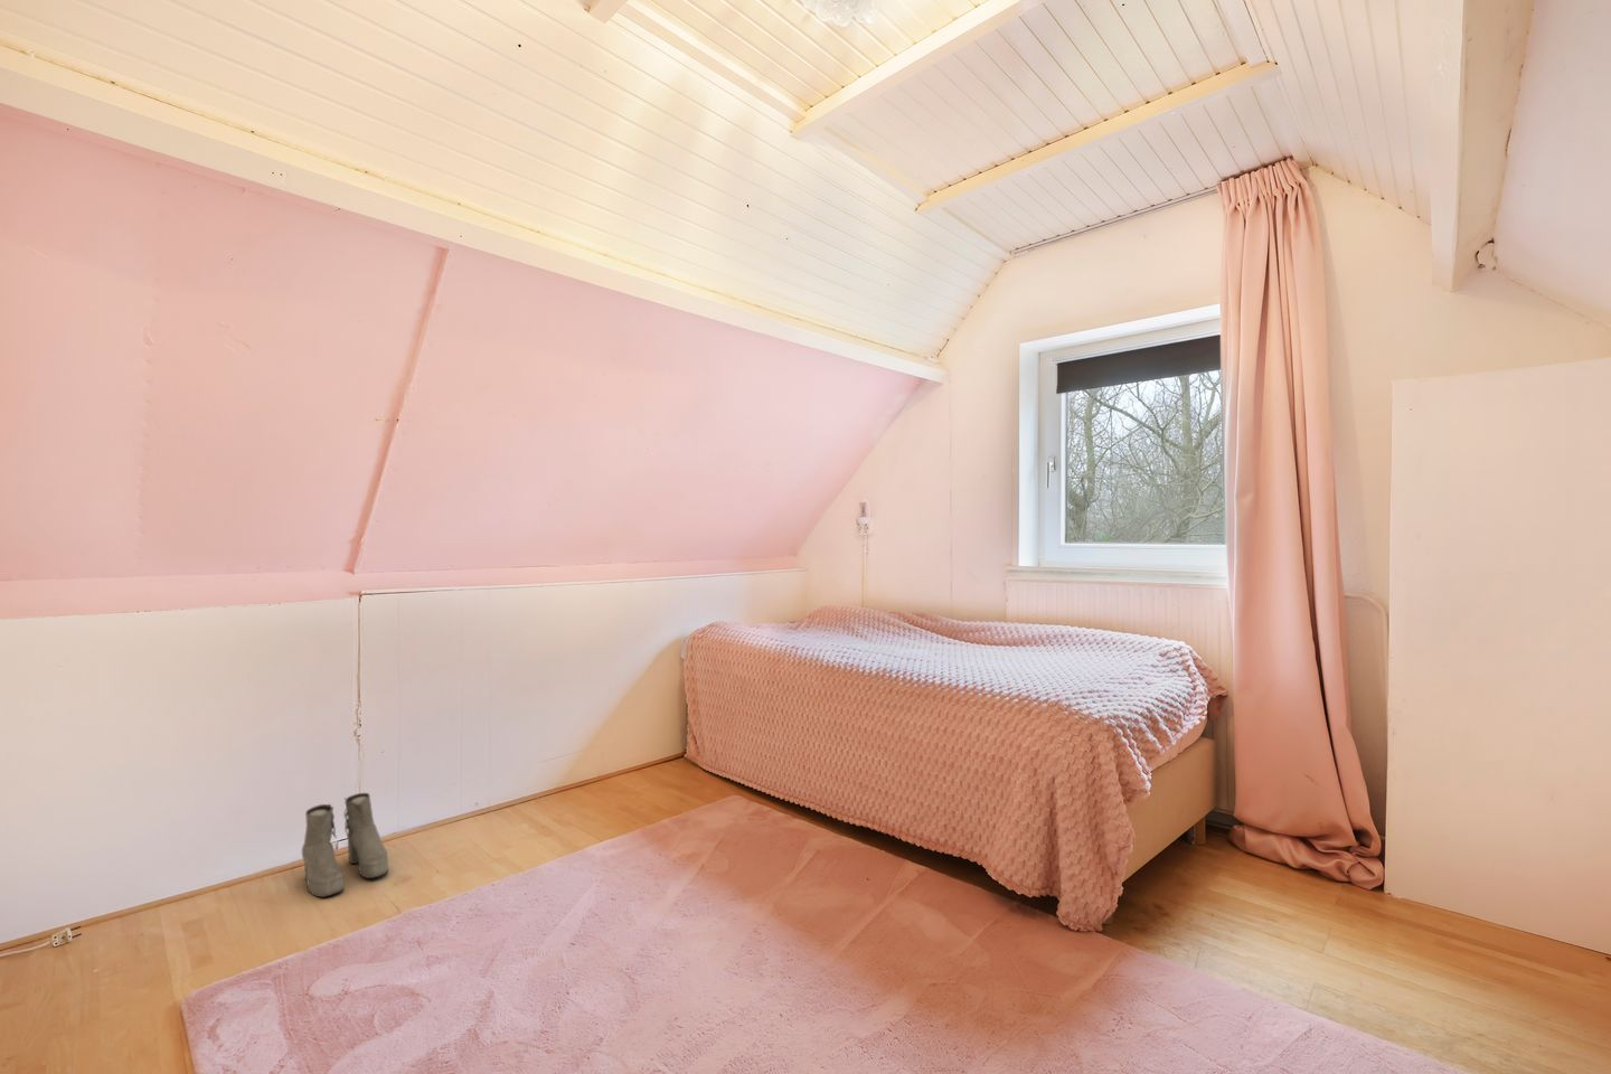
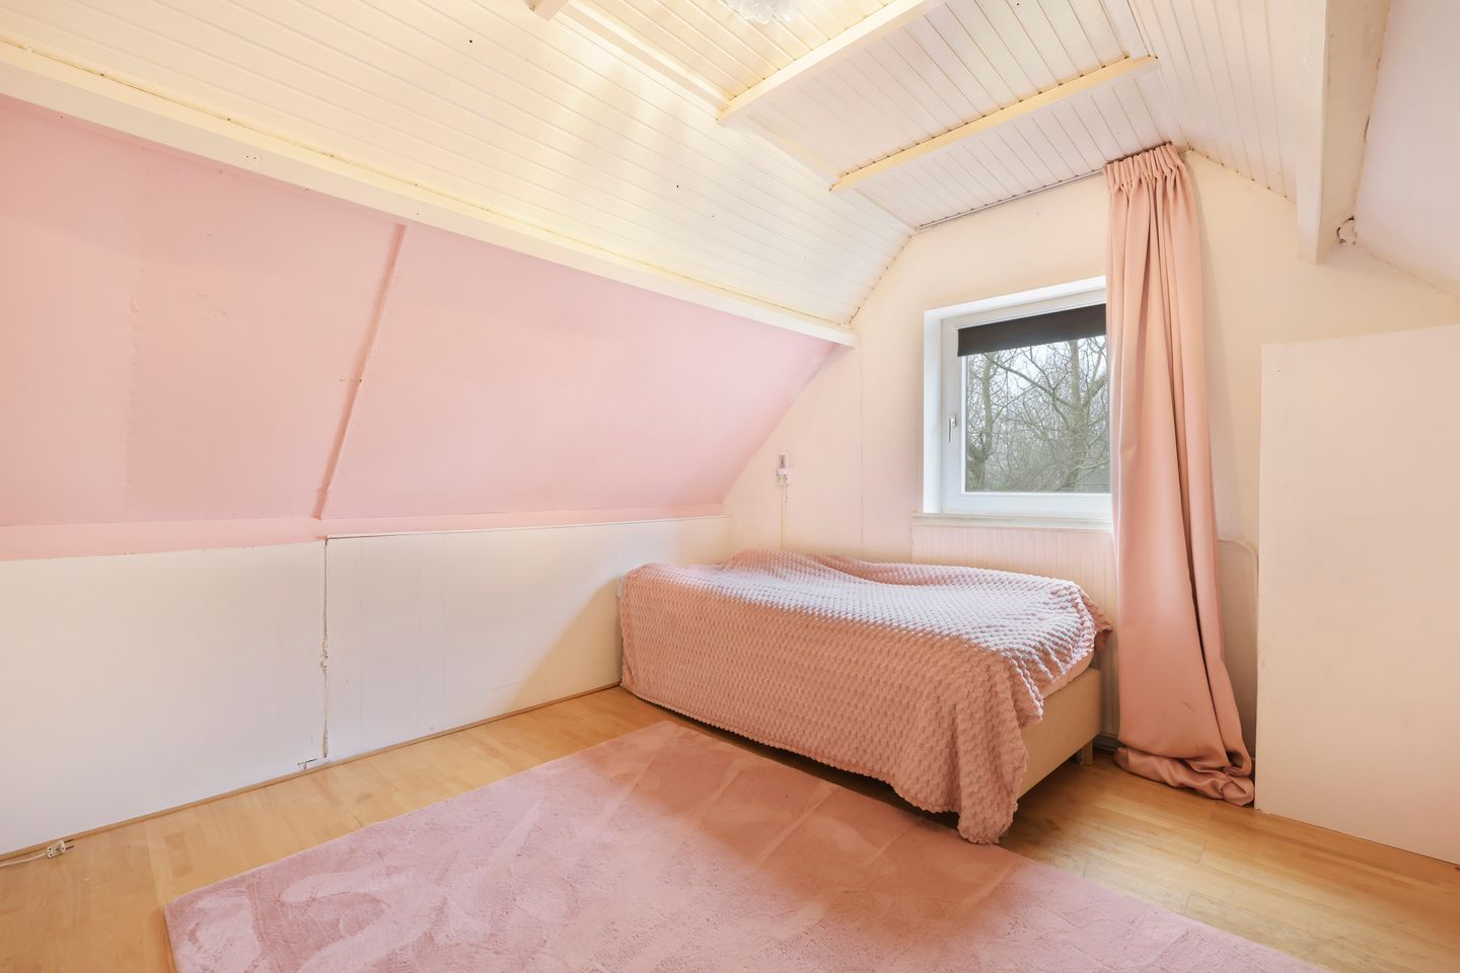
- boots (348, 840)
